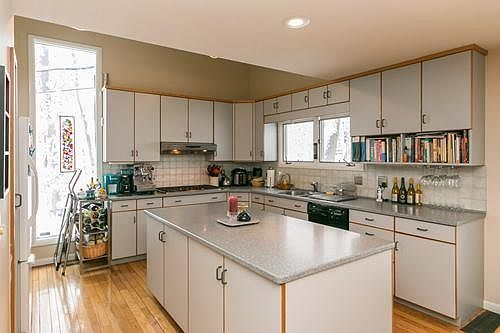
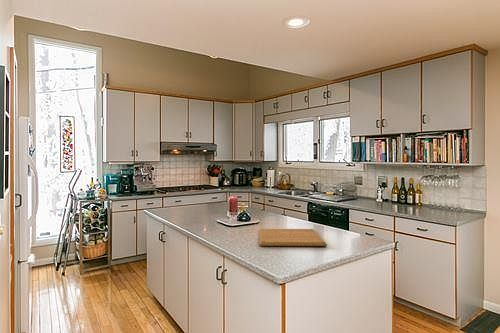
+ chopping board (289, 236)
